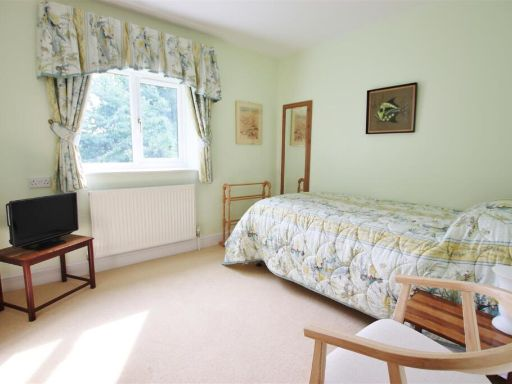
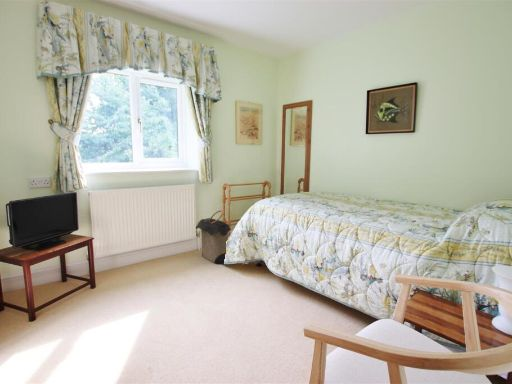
+ laundry hamper (213, 234)
